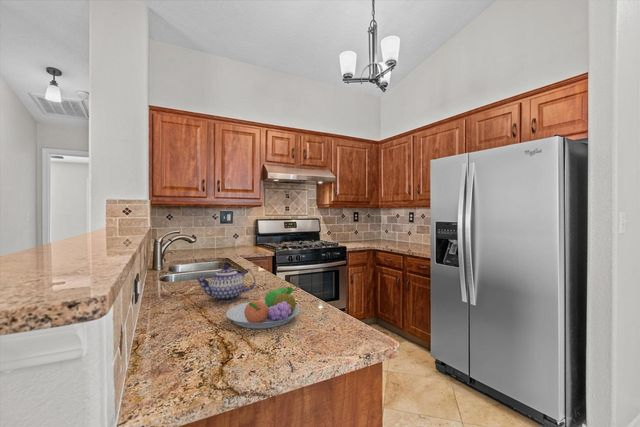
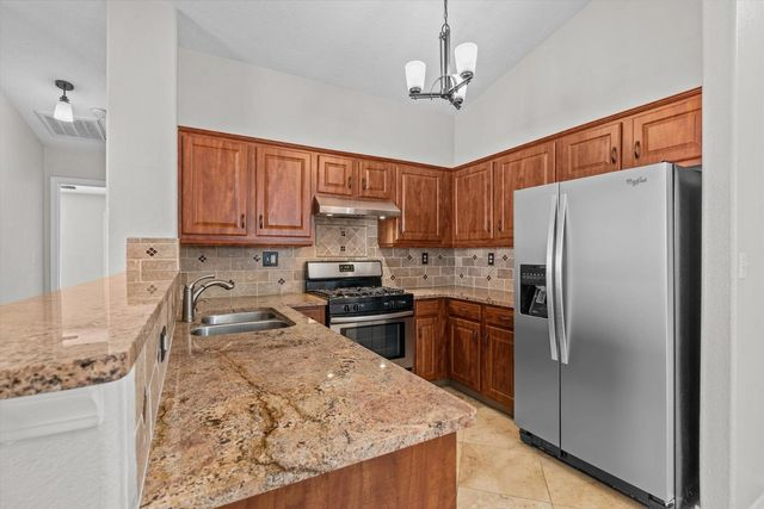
- fruit bowl (266, 302)
- teapot (227, 281)
